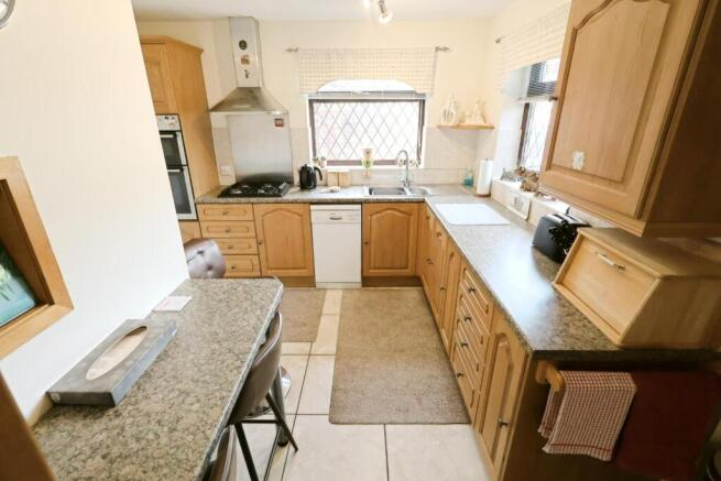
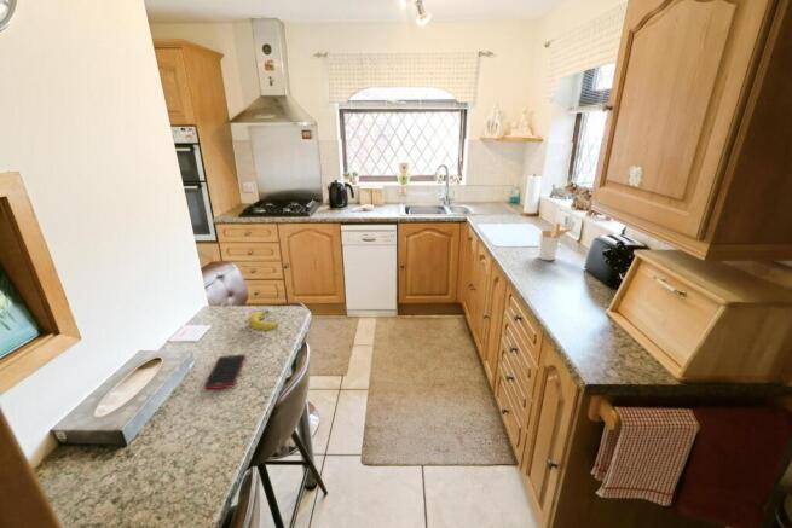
+ fruit (265, 323)
+ utensil holder (553, 242)
+ cell phone (226, 371)
